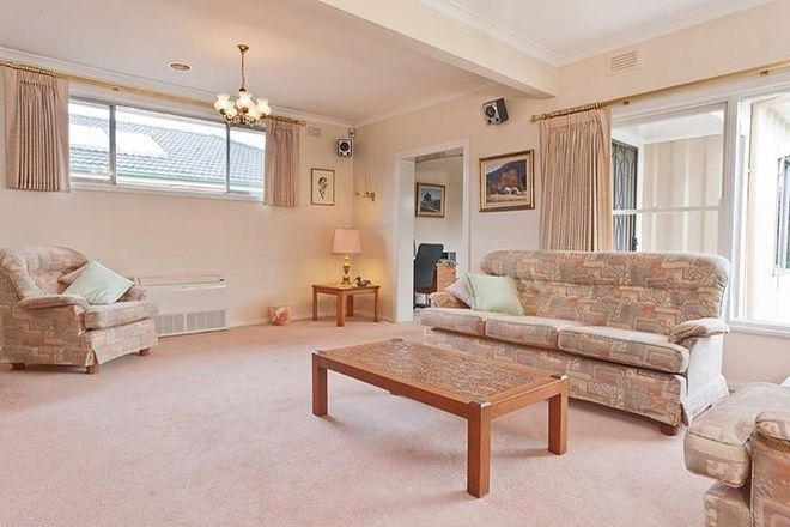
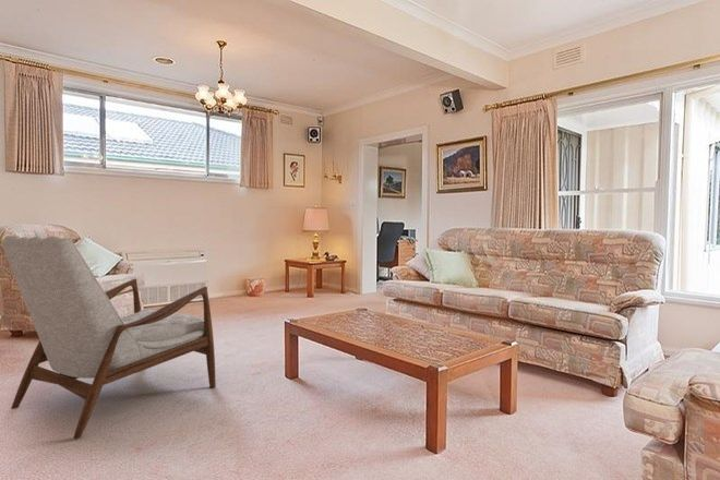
+ armchair (110, 316)
